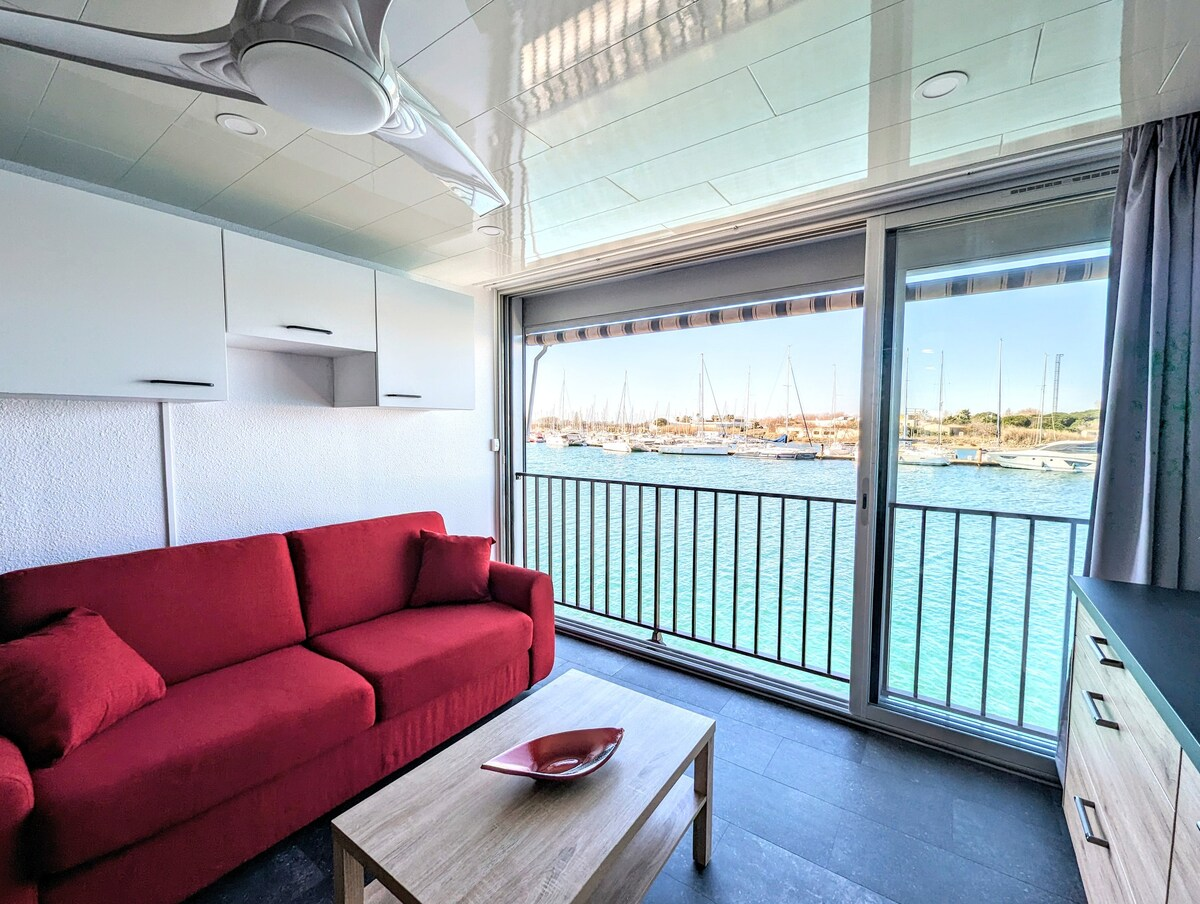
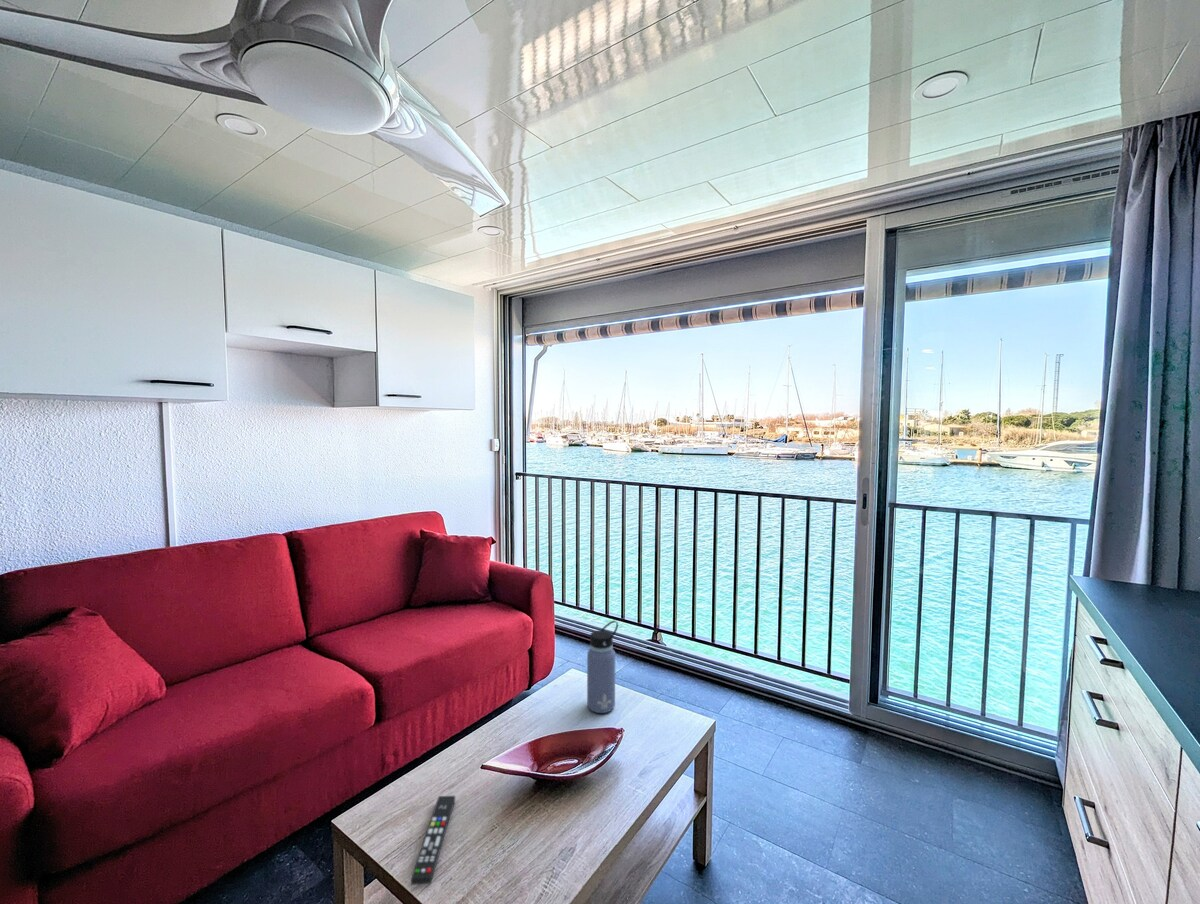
+ remote control (435, 835)
+ water bottle (602, 664)
